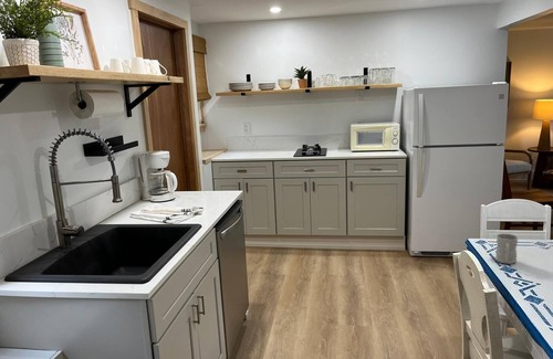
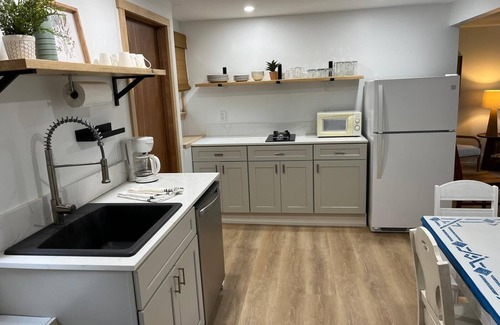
- mug (507, 250)
